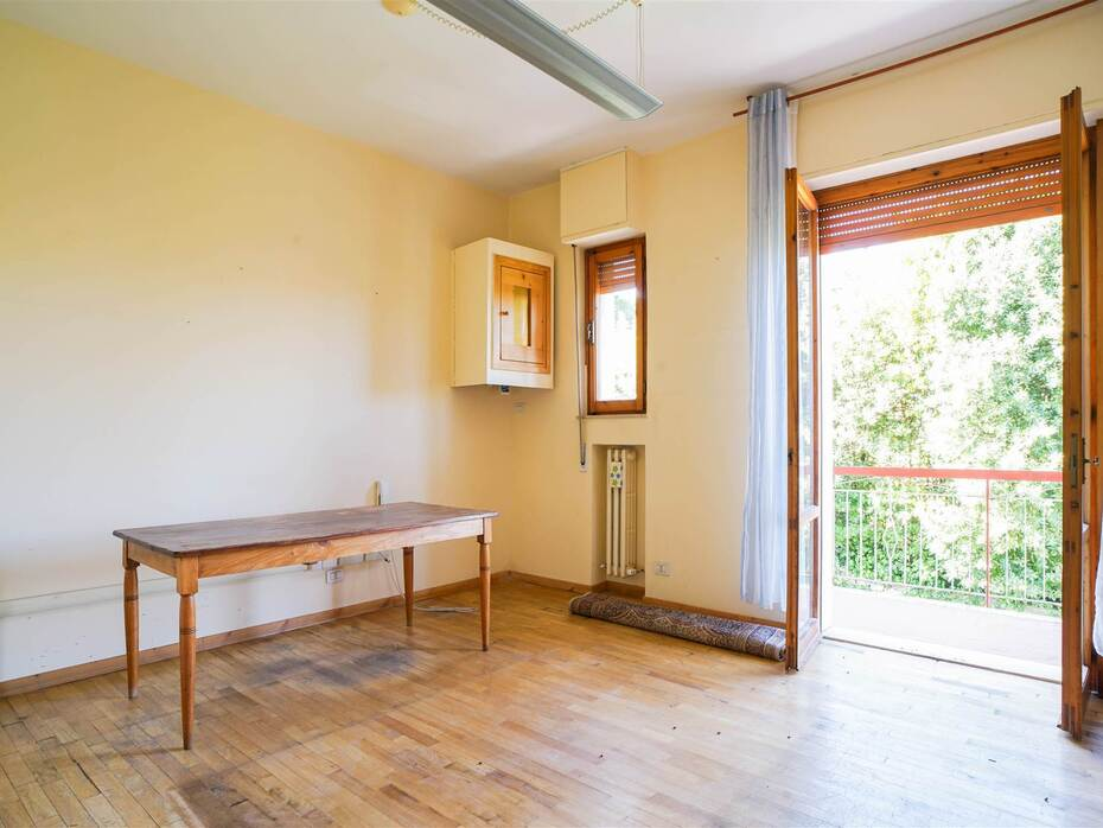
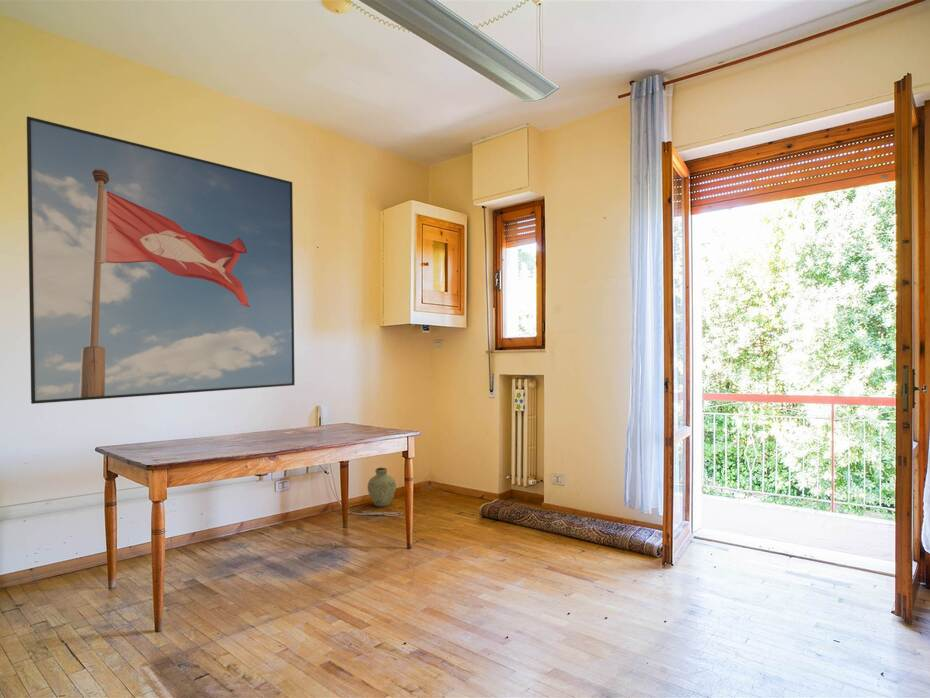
+ vase (381, 486)
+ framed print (183, 274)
